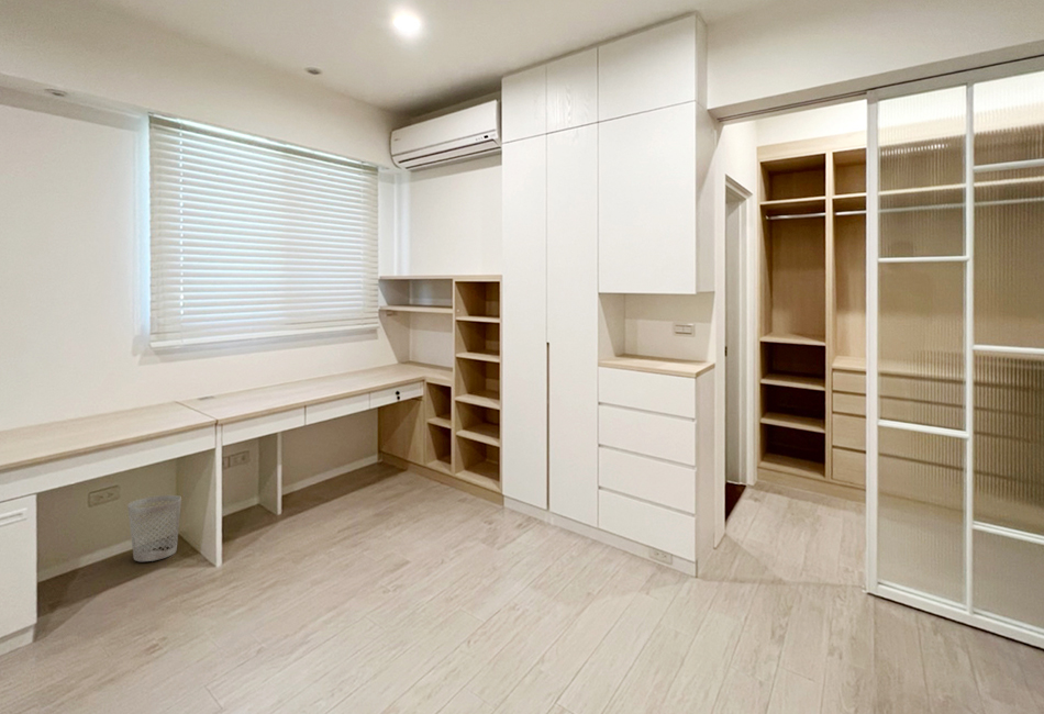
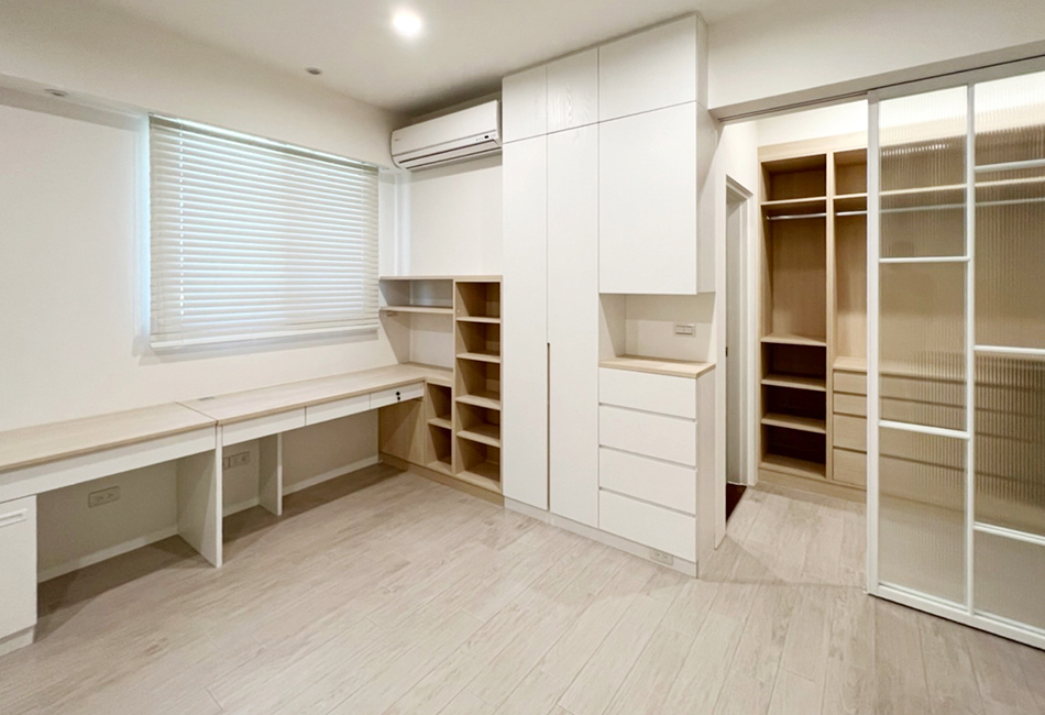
- wastebasket (155, 528)
